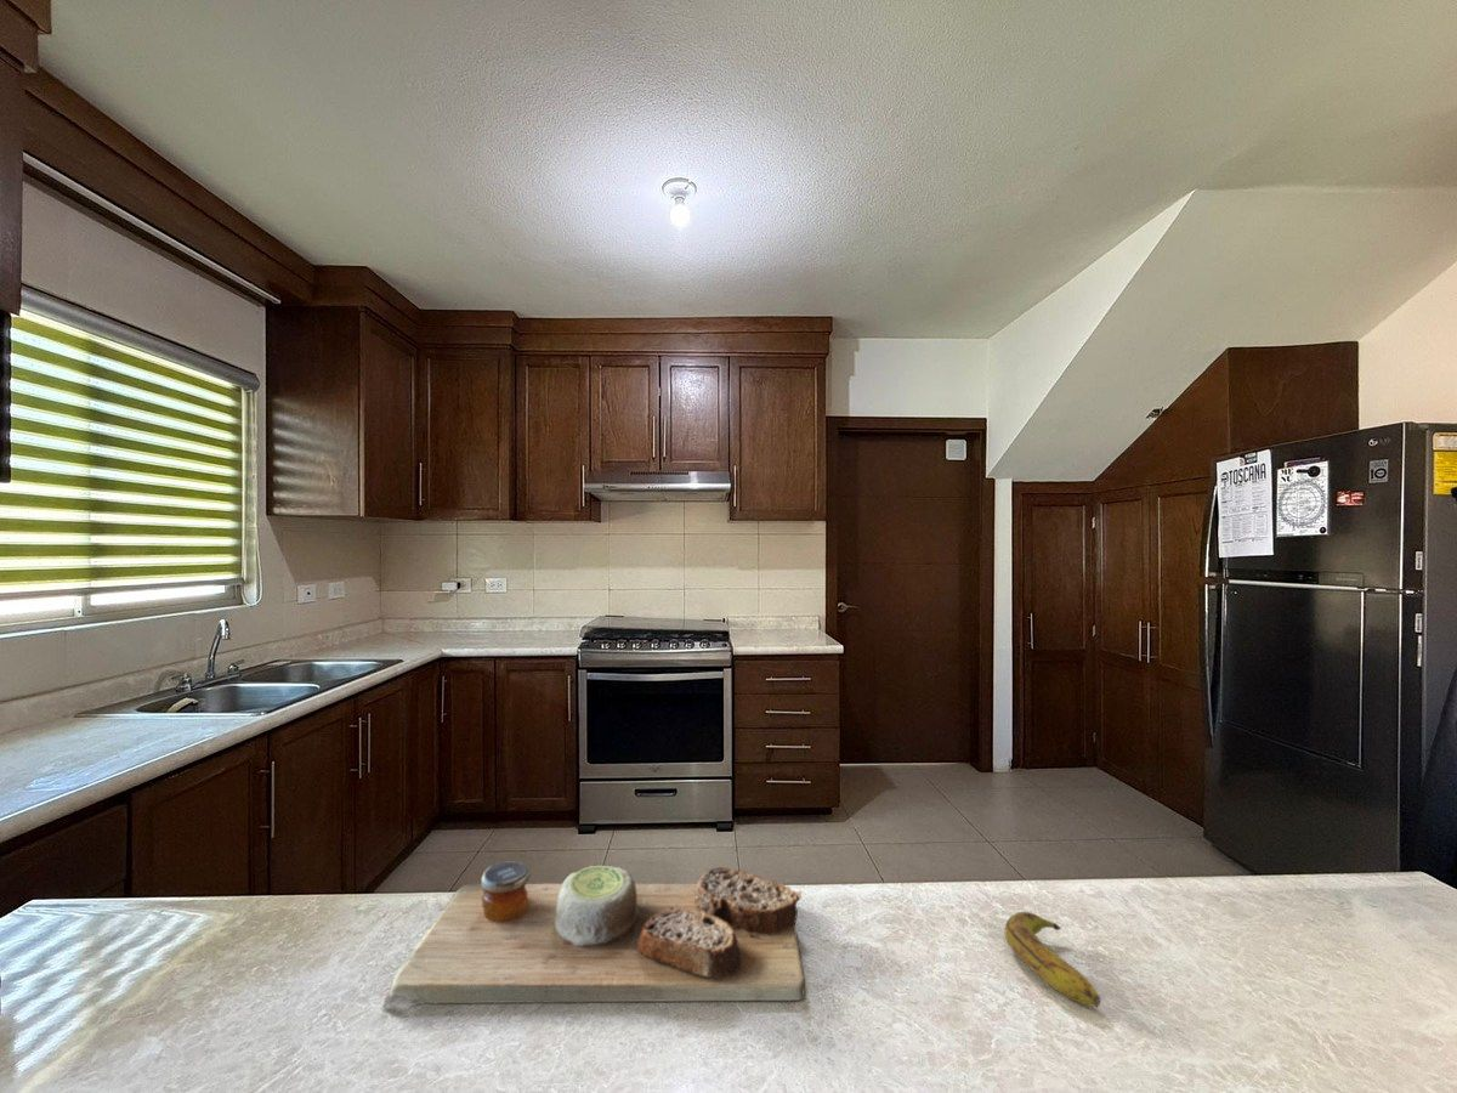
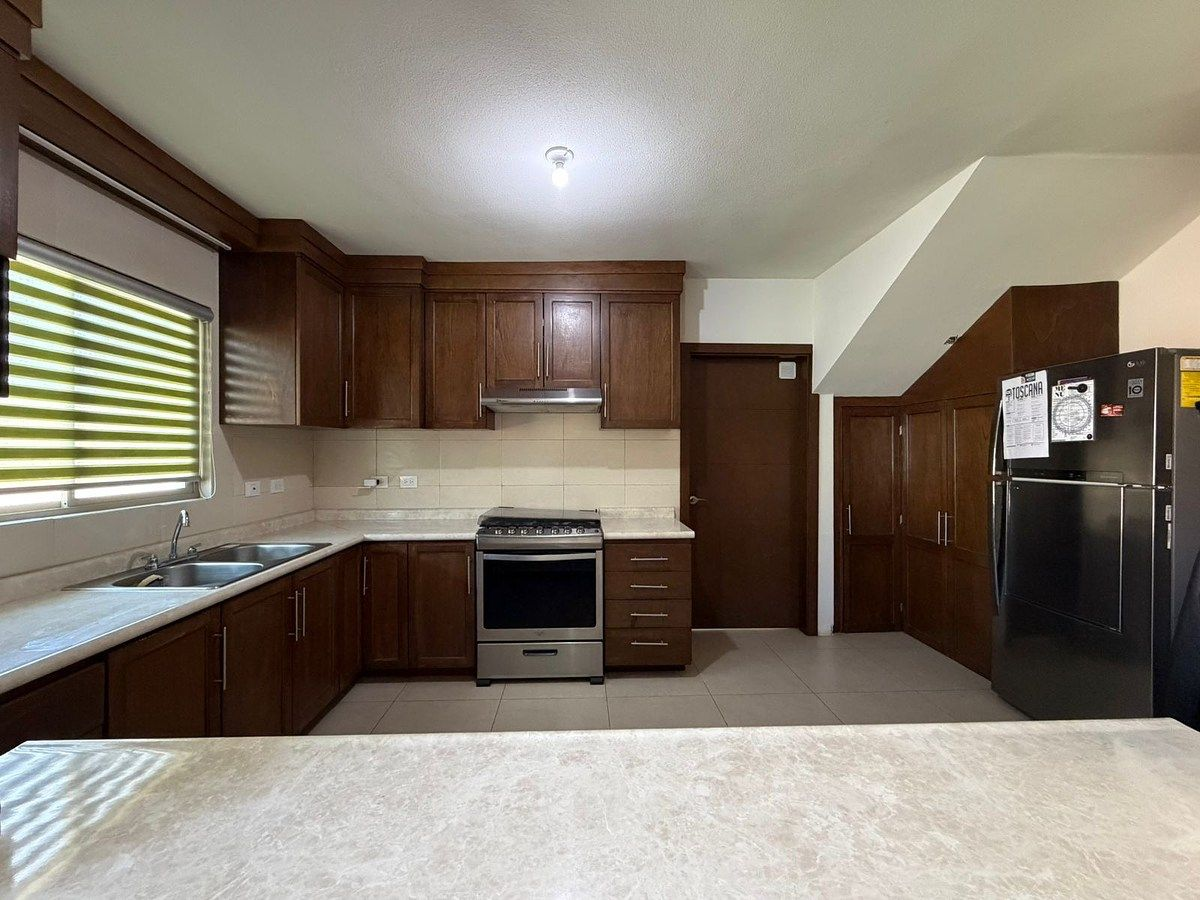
- cutting board (614, 914)
- banana (1053, 955)
